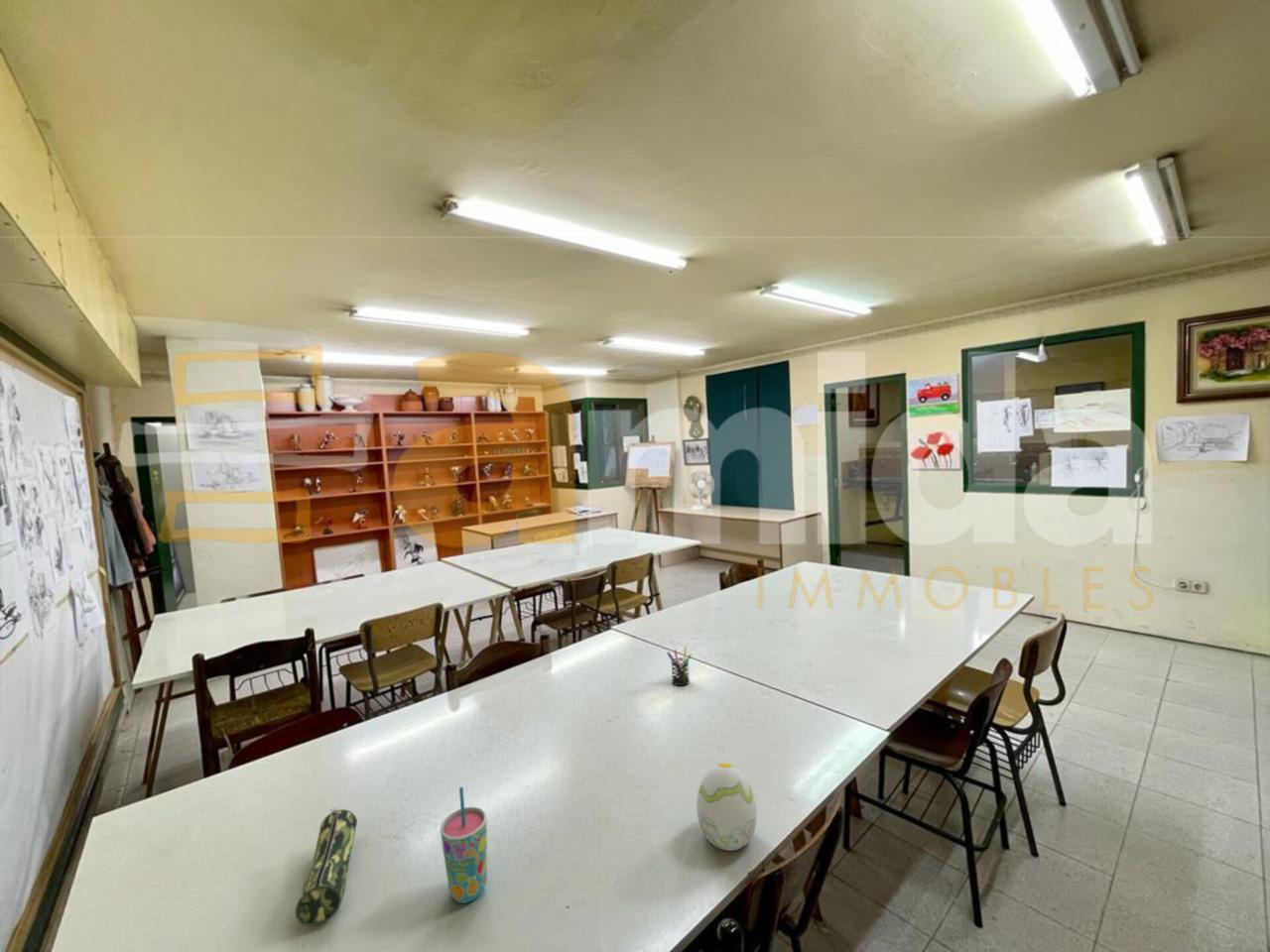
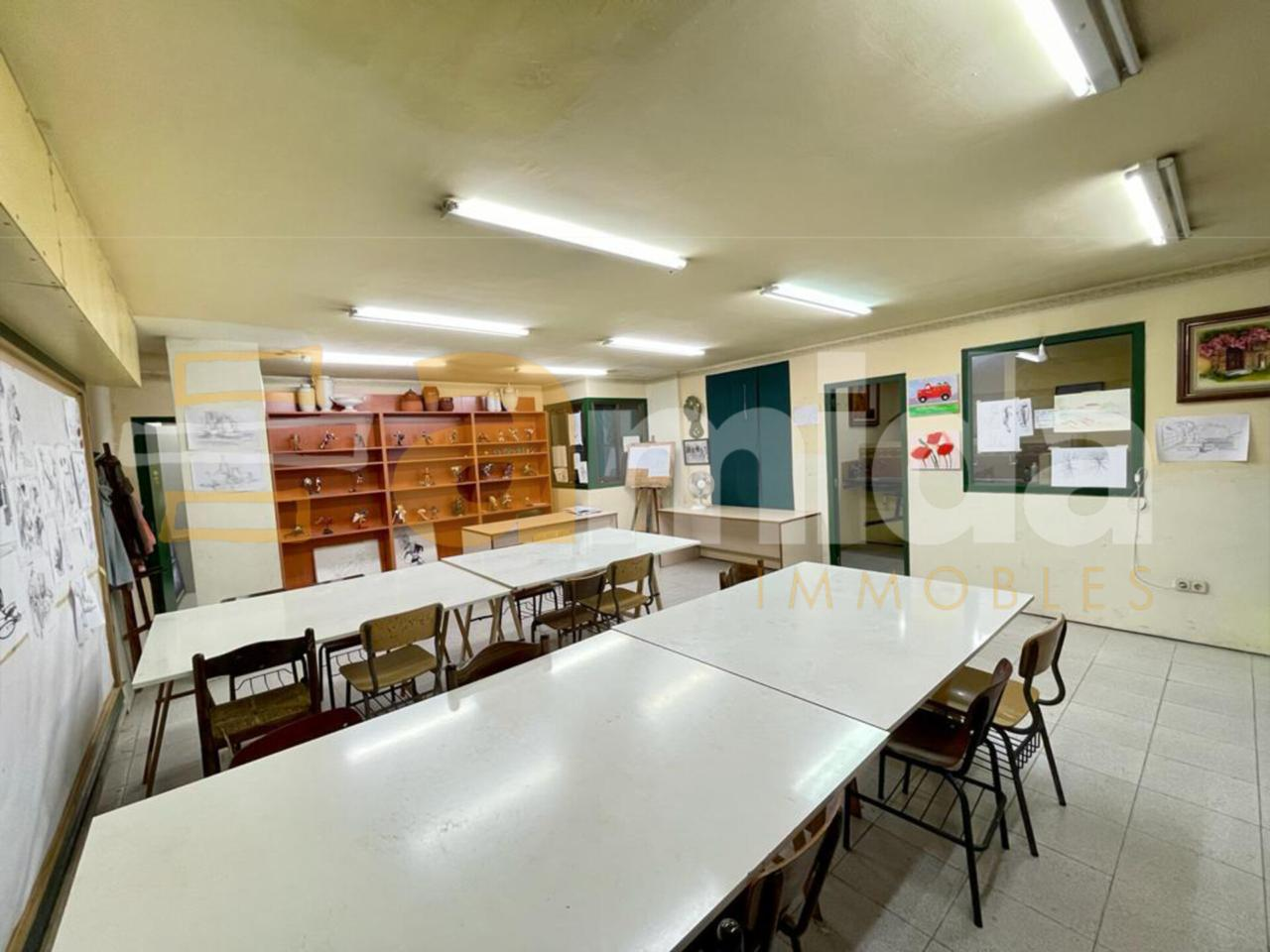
- pen holder (682, 664)
- cup (464, 839)
- pencil case (329, 861)
- decorative egg (725, 800)
